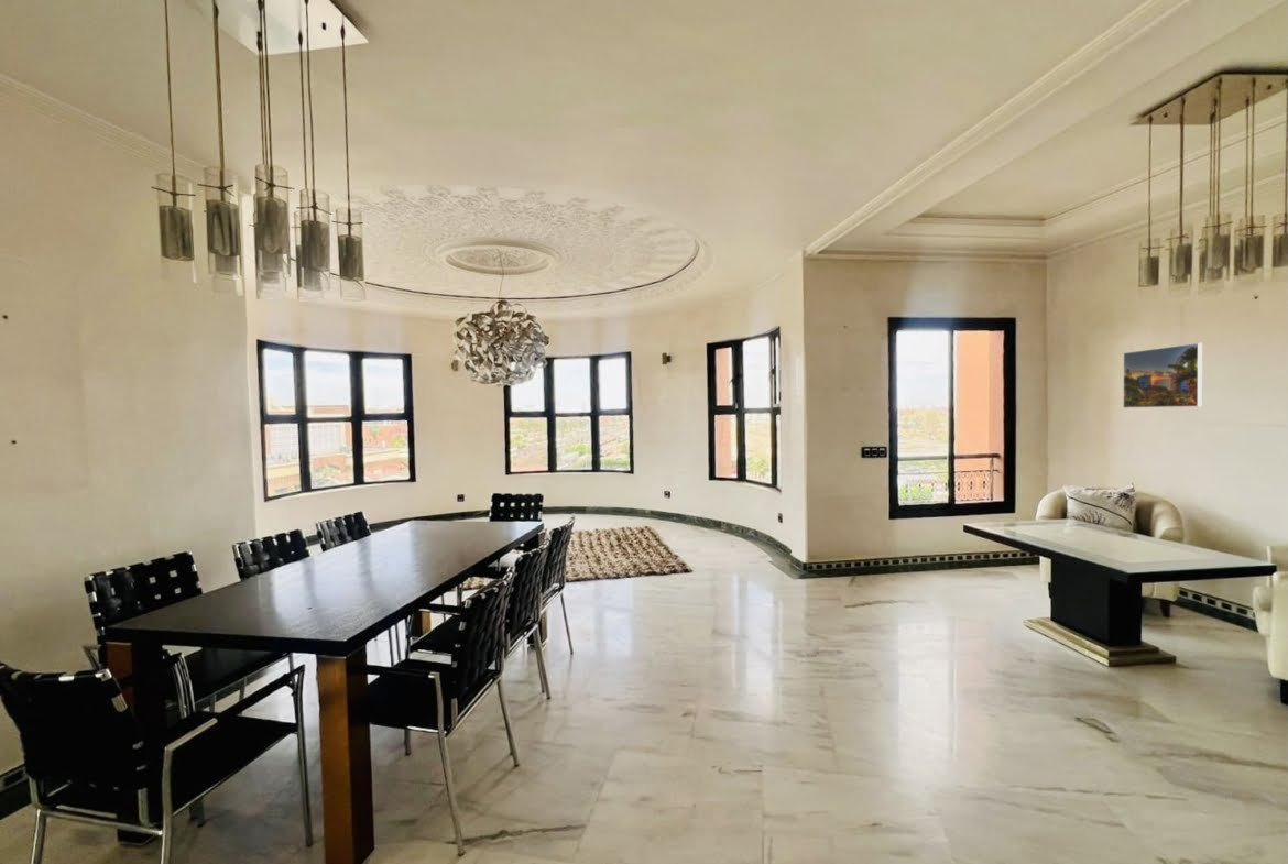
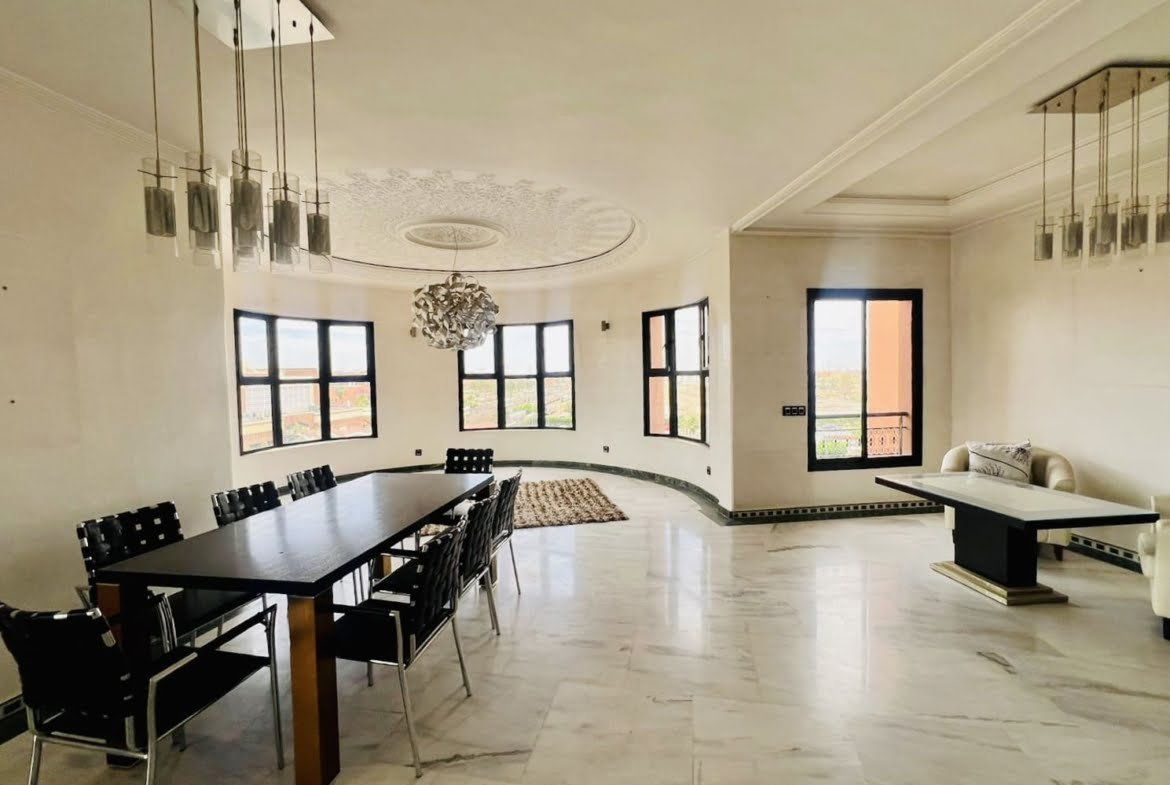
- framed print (1159, 378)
